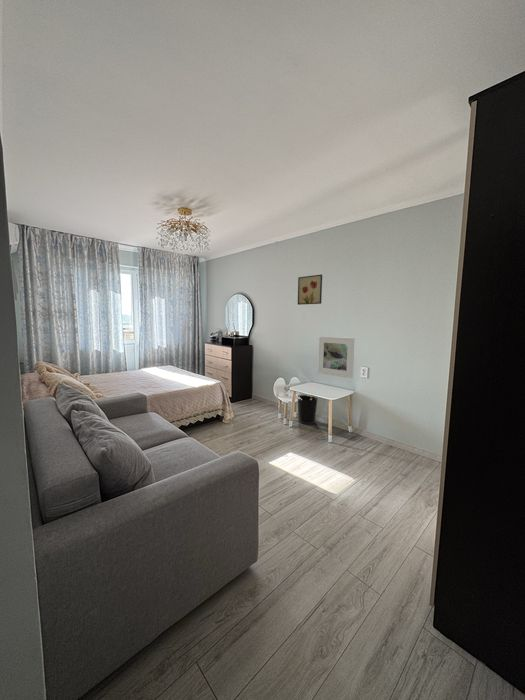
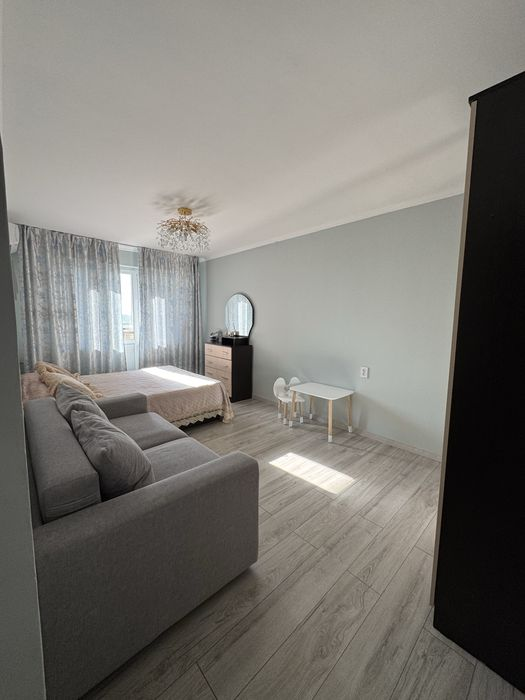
- wall art (309, 290)
- wastebasket (306, 409)
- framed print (335, 356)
